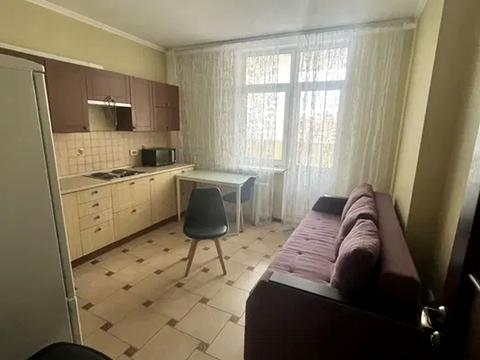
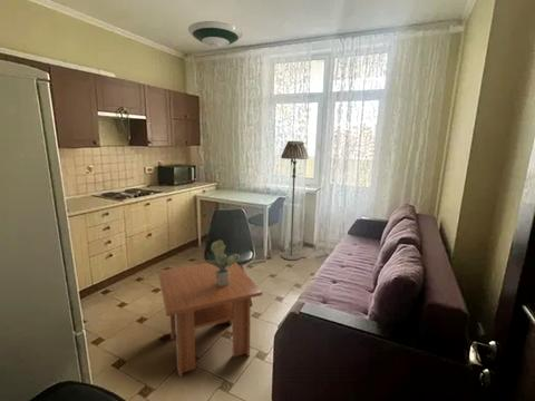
+ coffee table (206, 312)
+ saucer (215, 39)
+ potted plant (222, 261)
+ floor lamp (292, 200)
